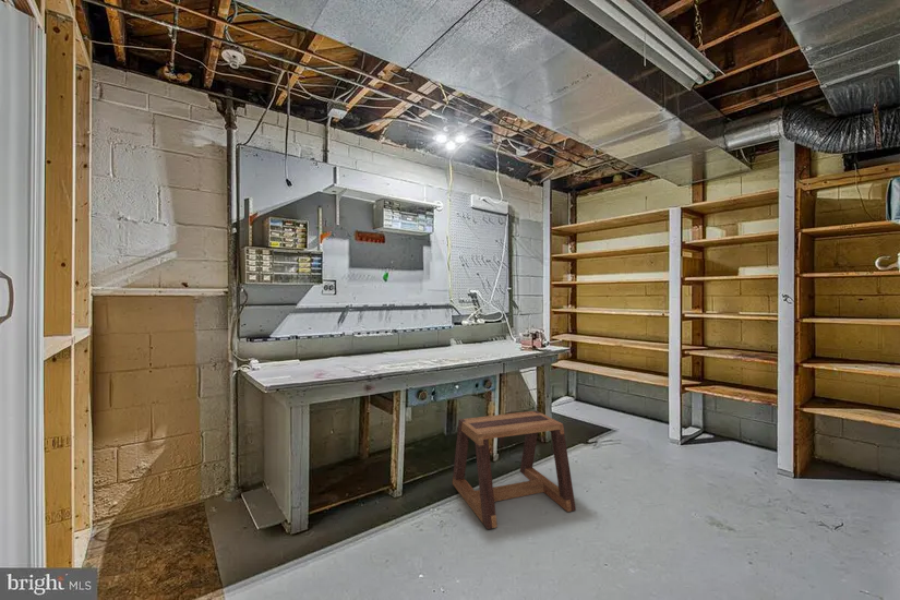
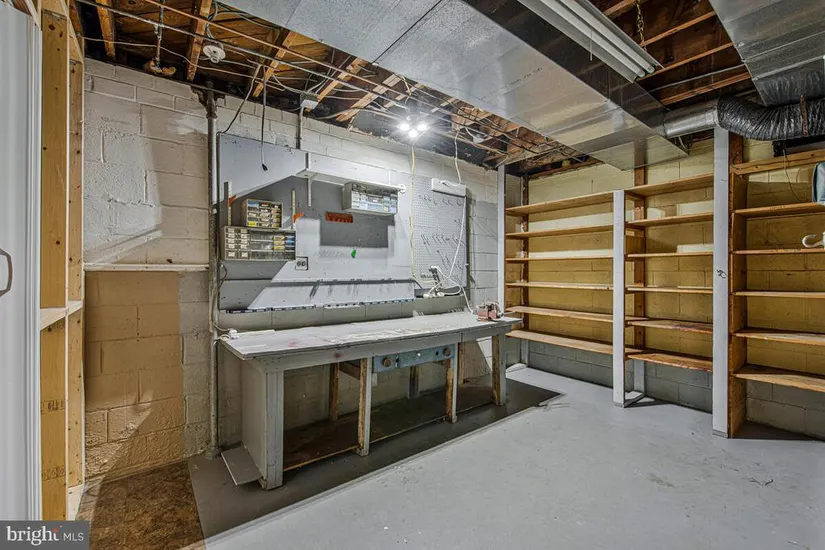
- stool (521, 458)
